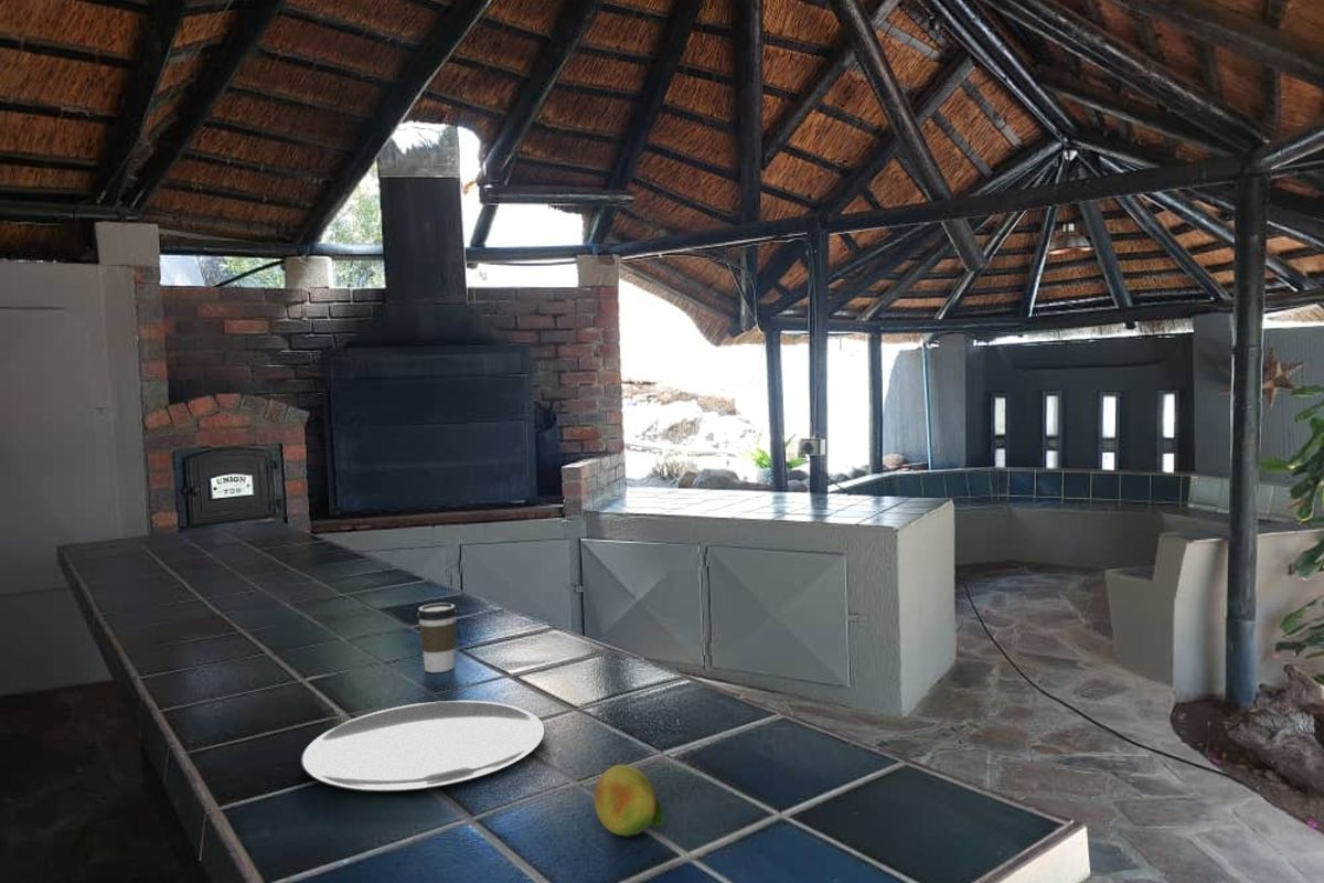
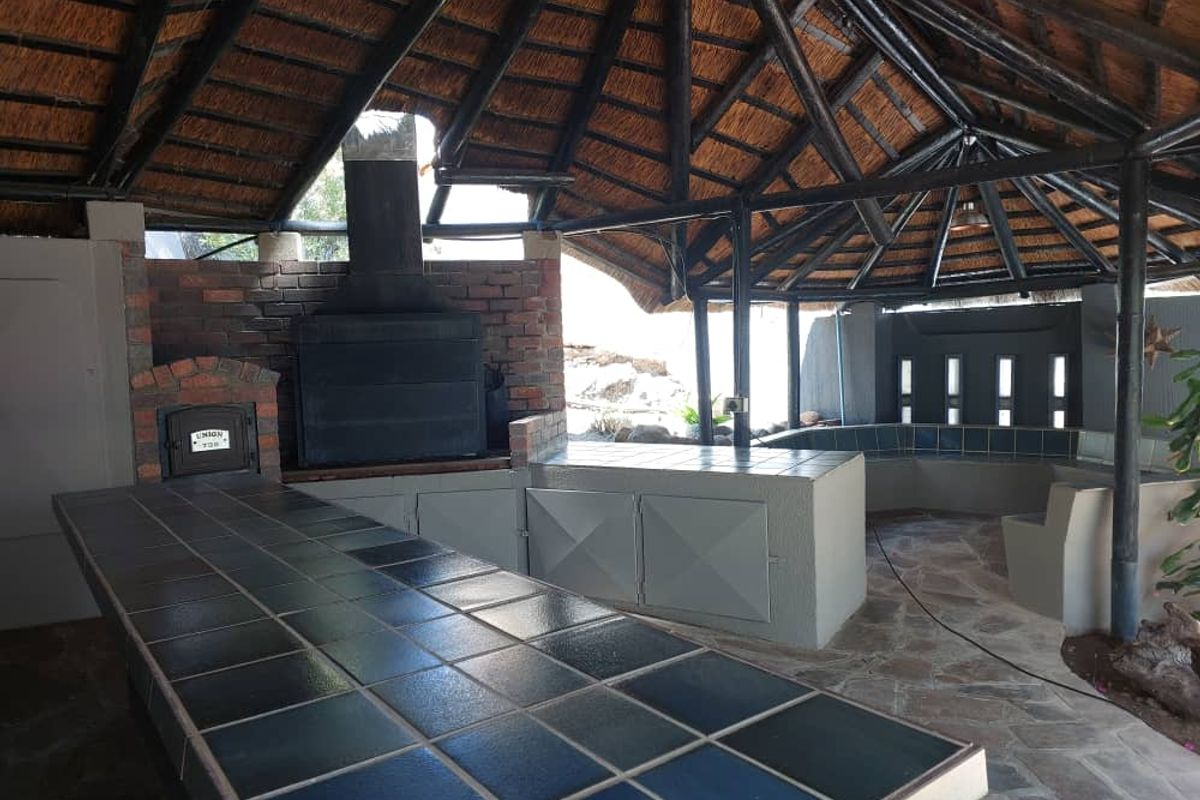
- serving platter (427, 745)
- coffee cup (438, 637)
- fruit (626, 798)
